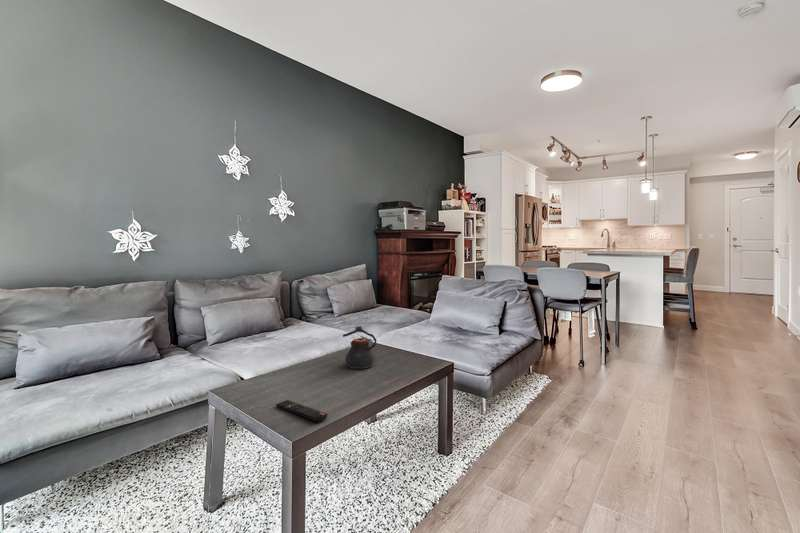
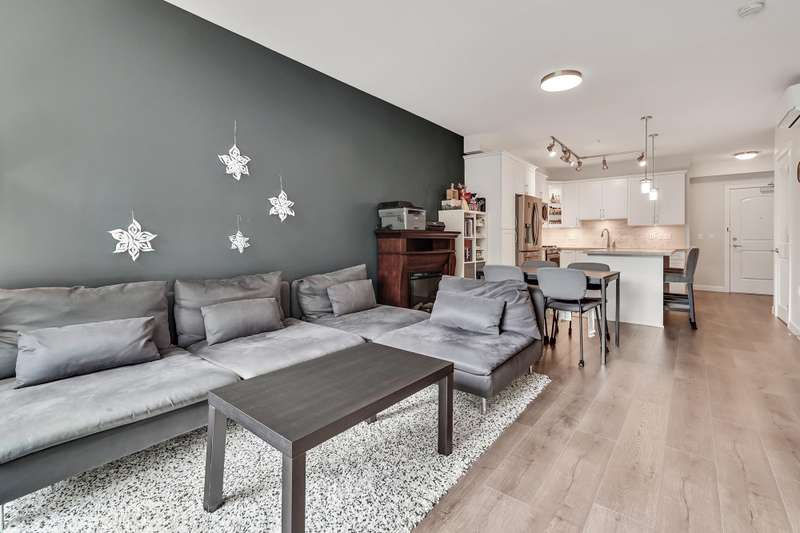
- remote control (301, 410)
- teapot (361, 345)
